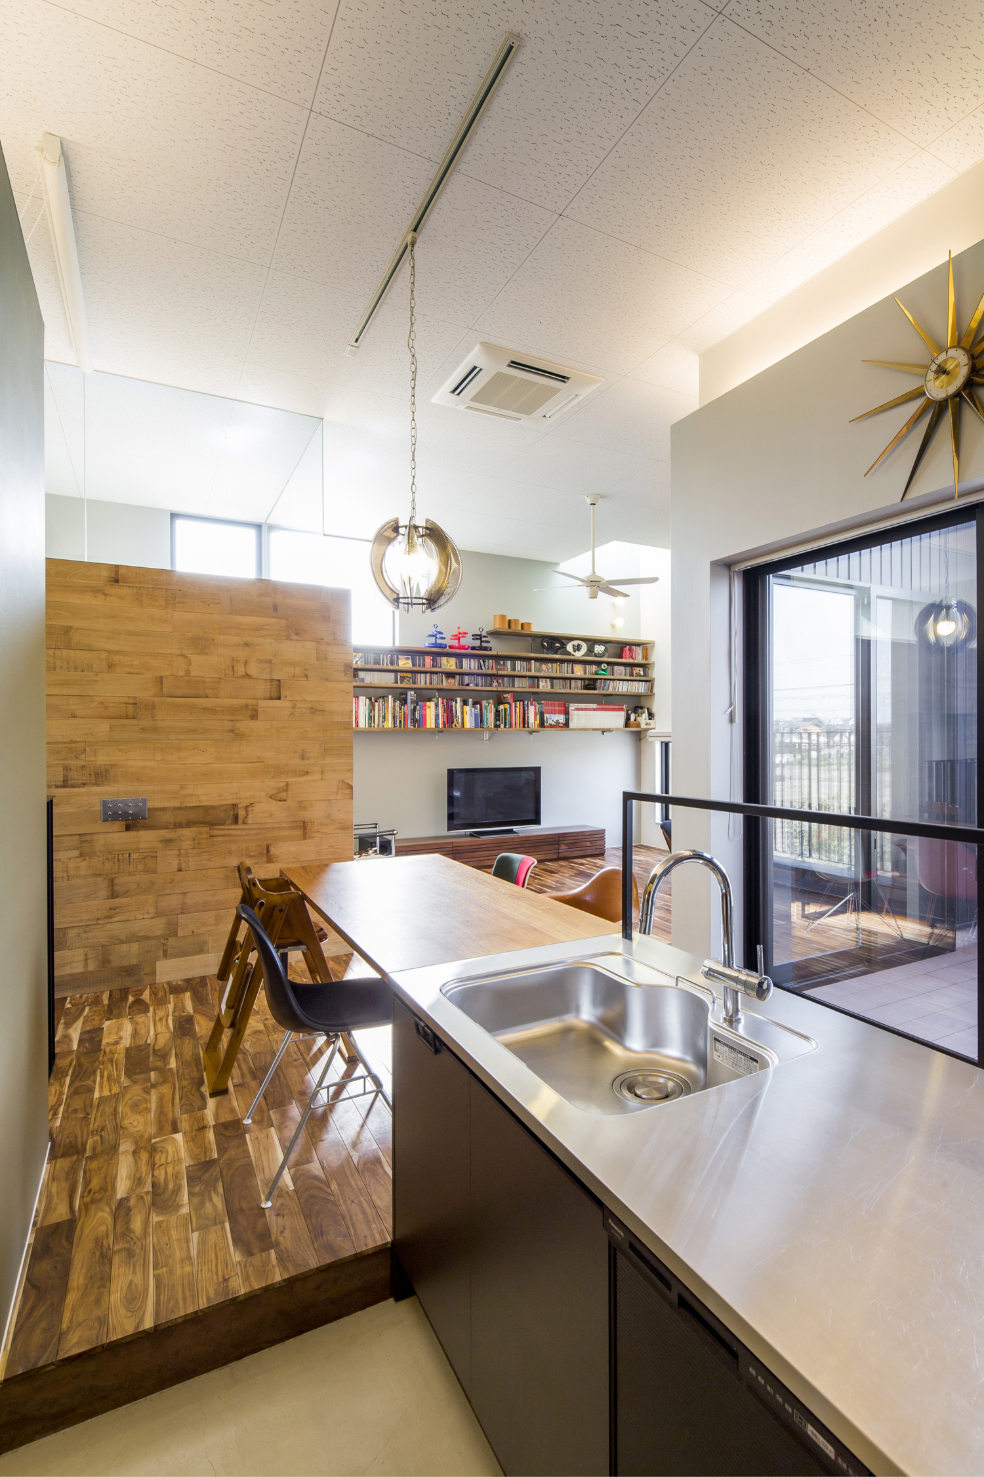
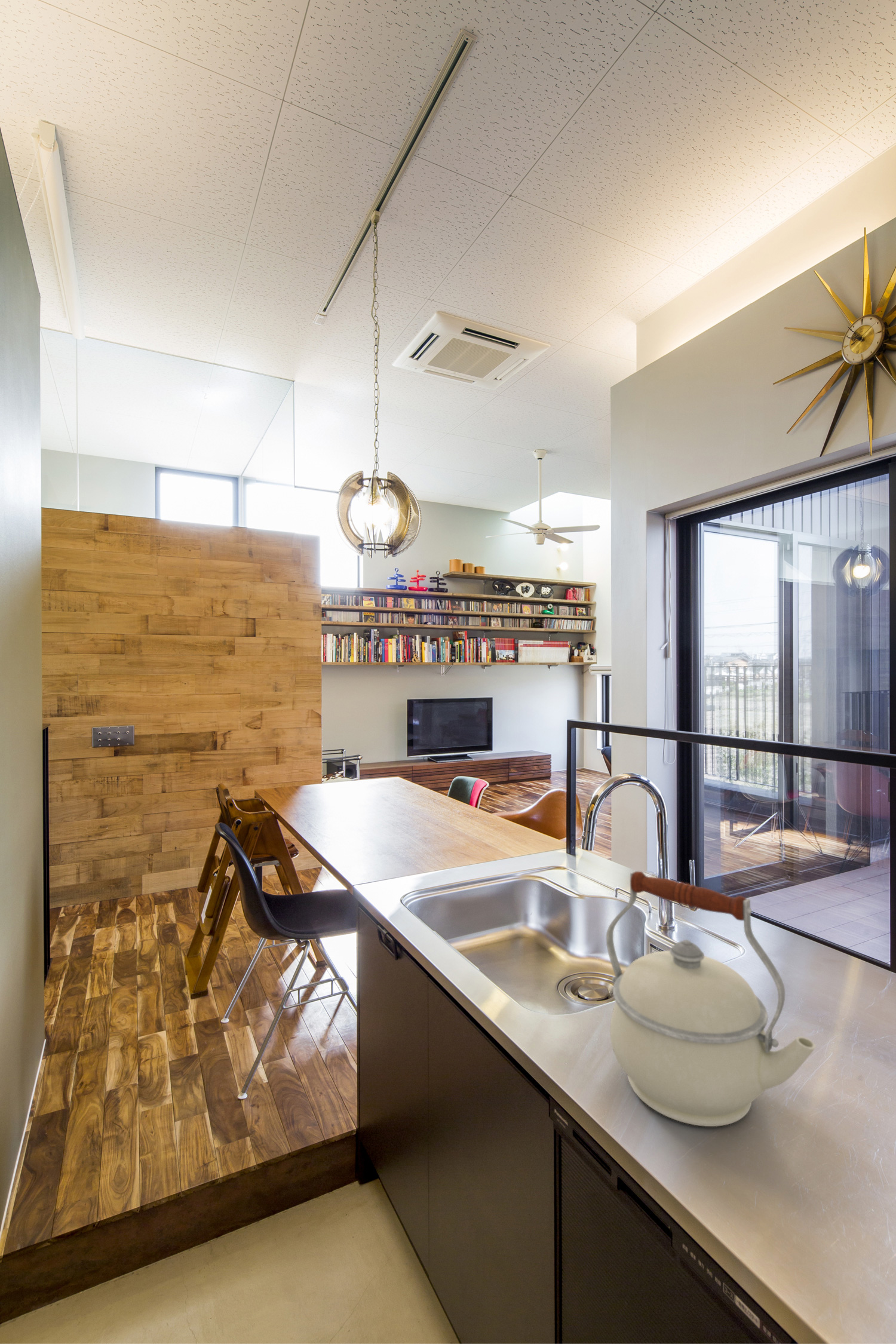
+ kettle (699, 990)
